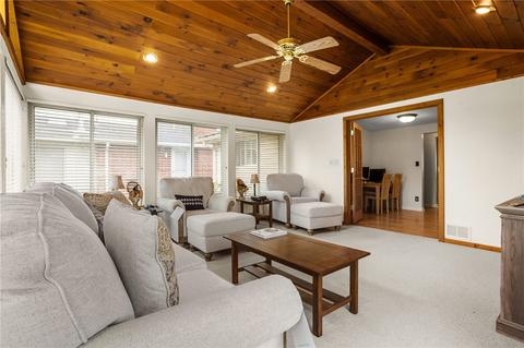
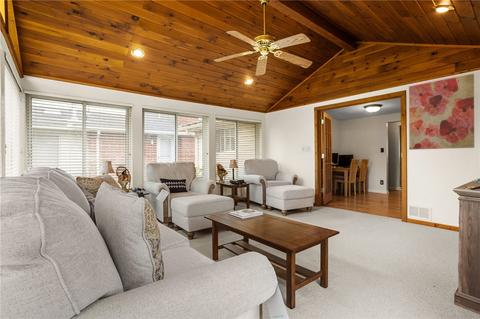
+ wall art (439, 114)
